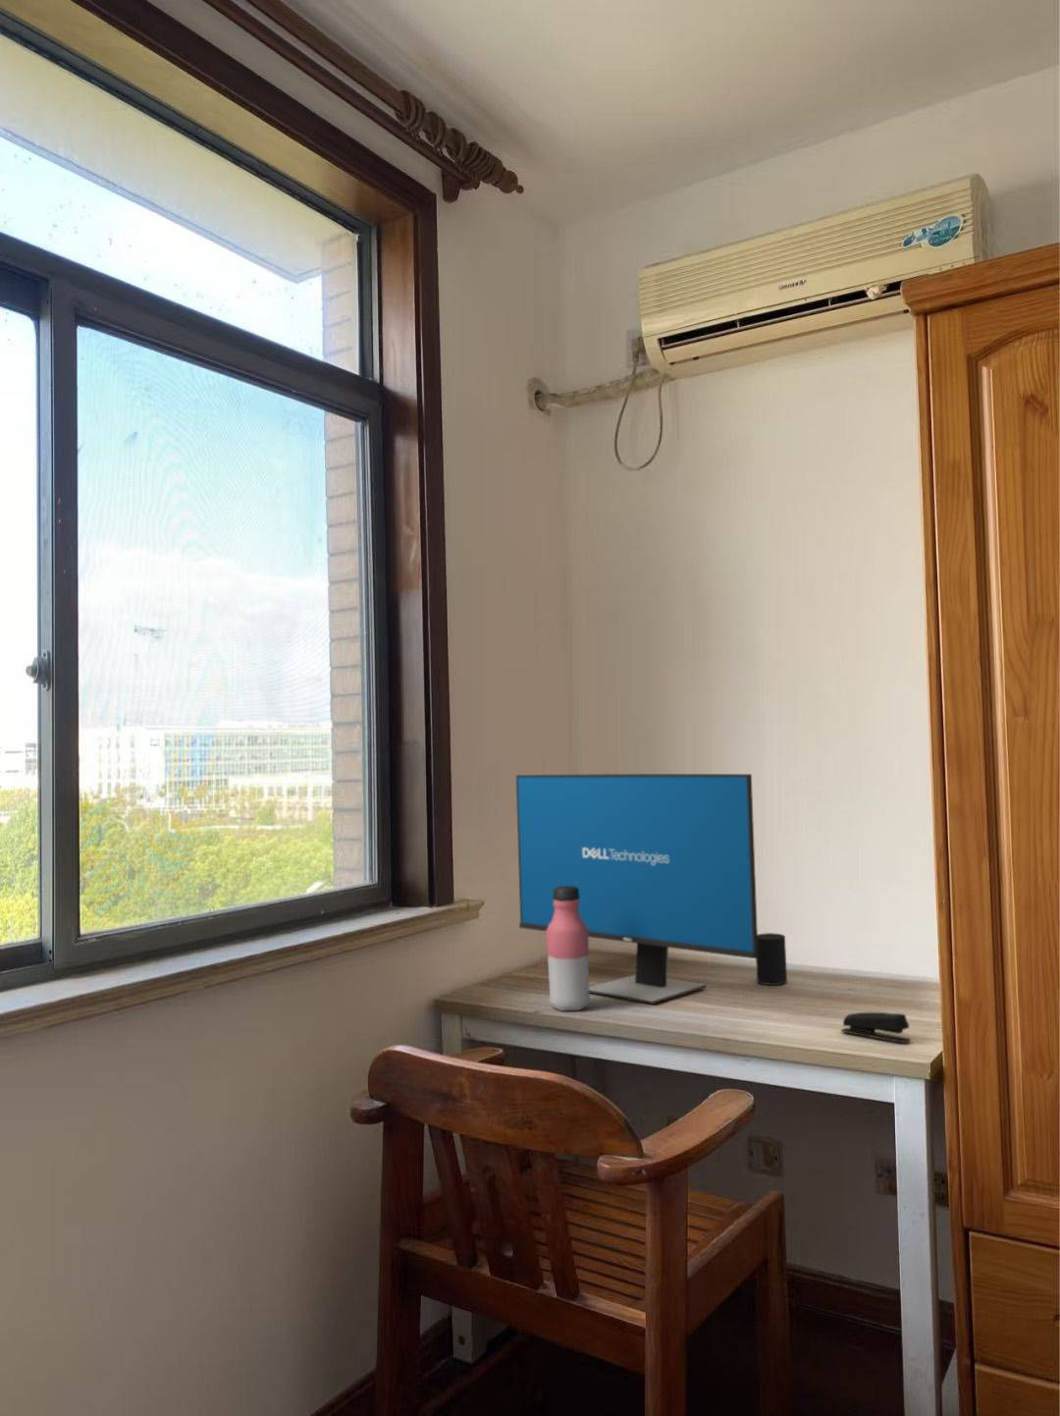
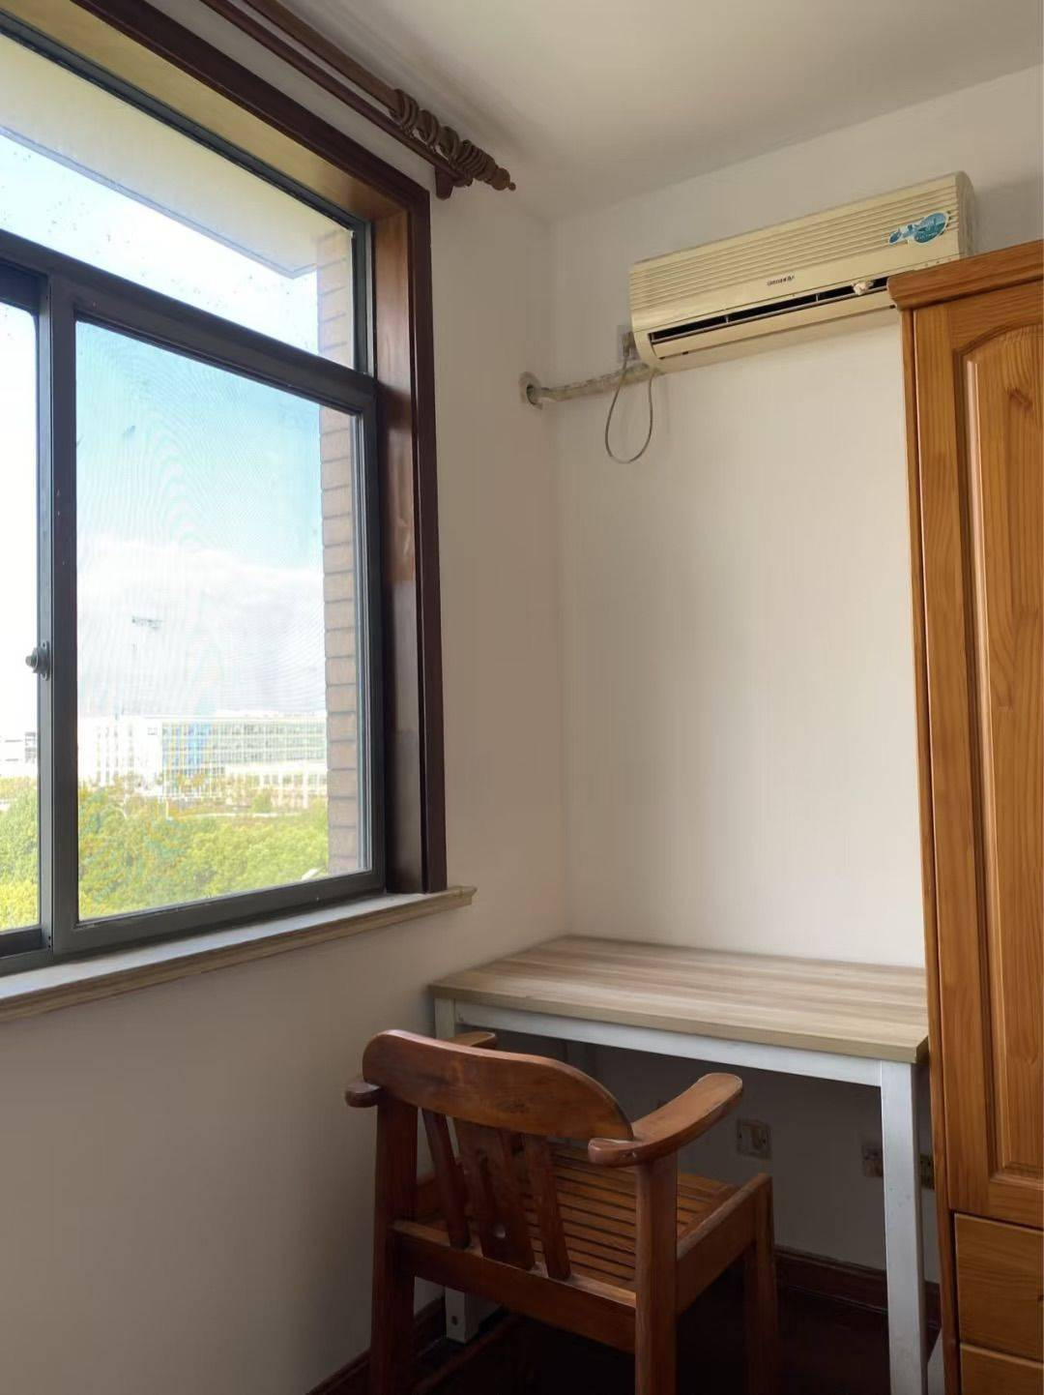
- water bottle (567, 947)
- computer monitor (641, 881)
- stapler (874, 1023)
- cup (771, 958)
